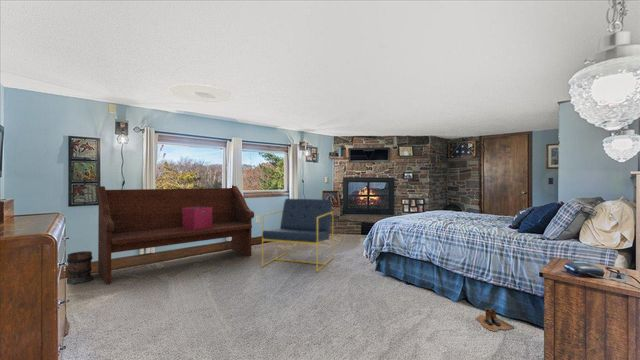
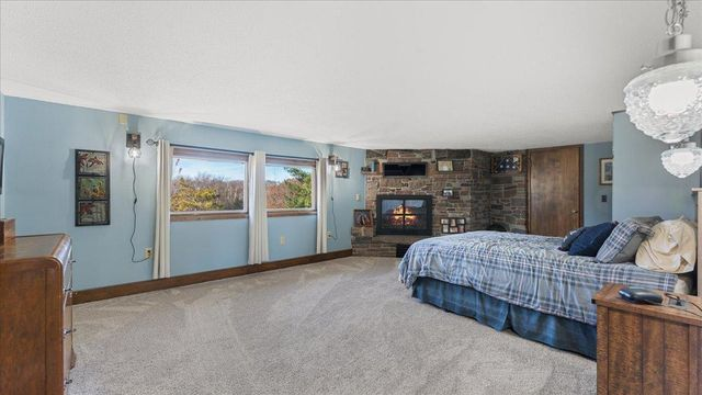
- storage bin (197, 217)
- boots (493, 317)
- wooden barrel (79, 266)
- armchair (299, 231)
- bench (181, 224)
- ceiling light (201, 90)
